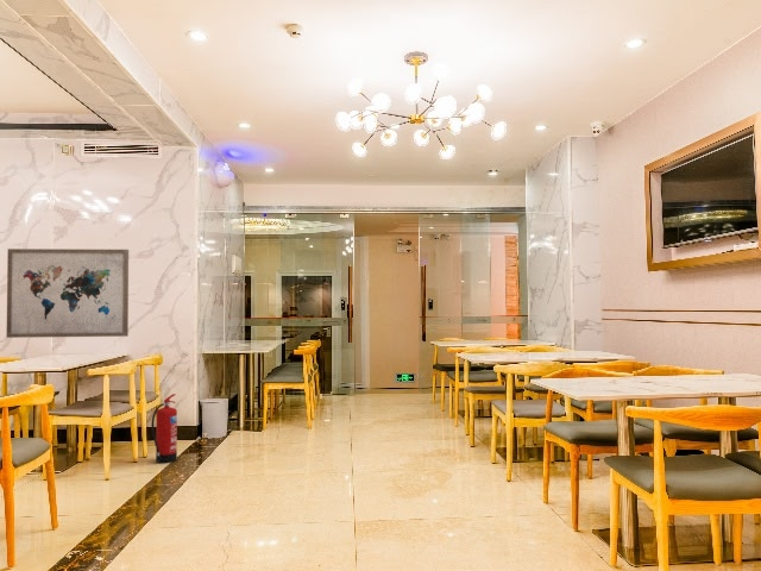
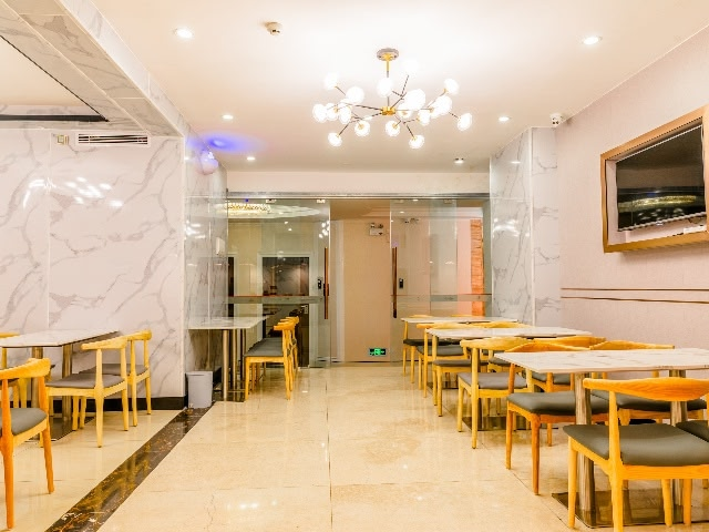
- wall art (68, 293)
- fire extinguisher (163, 428)
